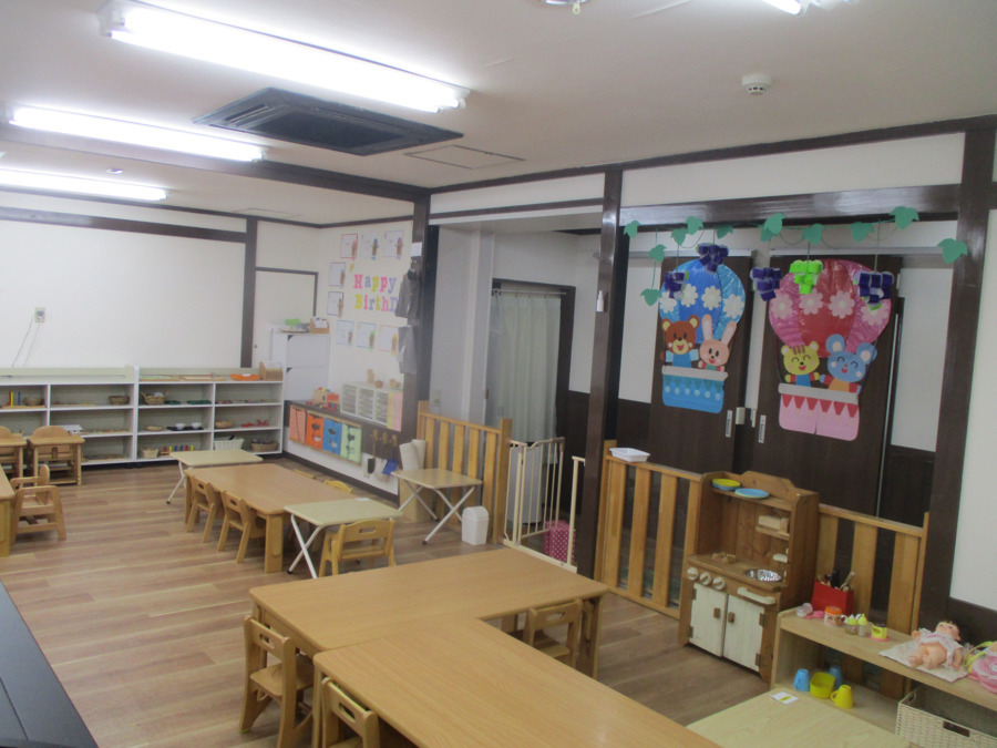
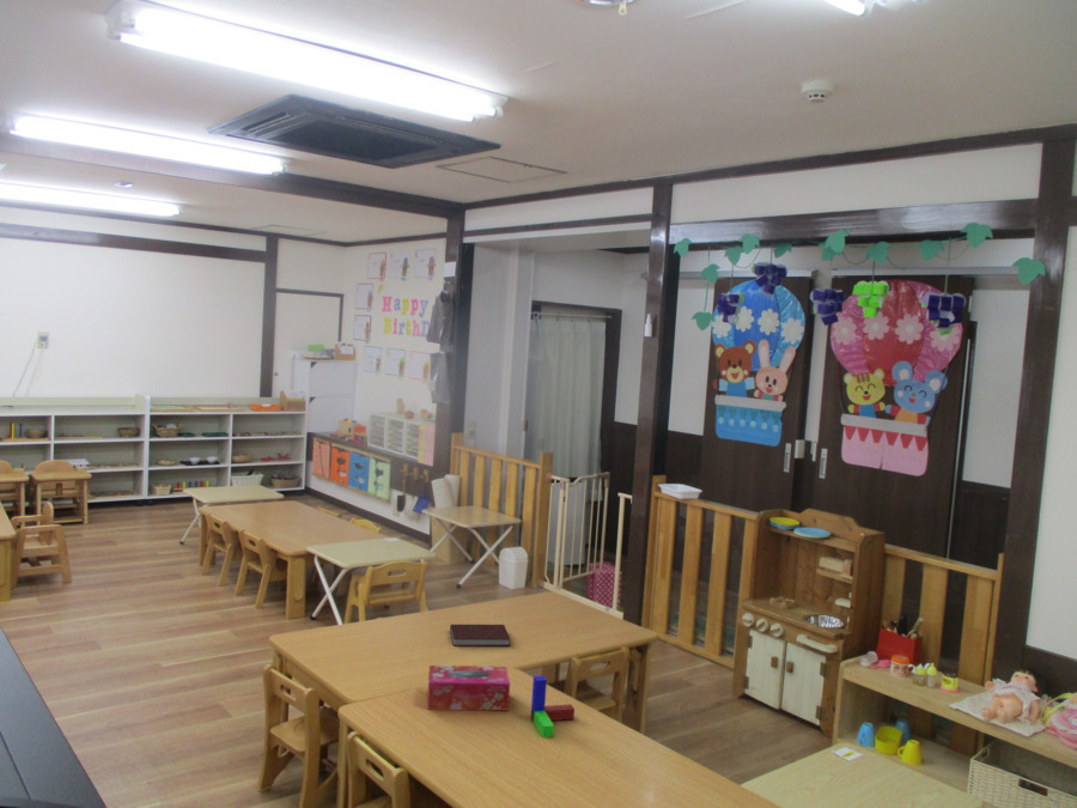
+ notebook (479, 634)
+ tissue box (468, 687)
+ toy blocks (558, 705)
